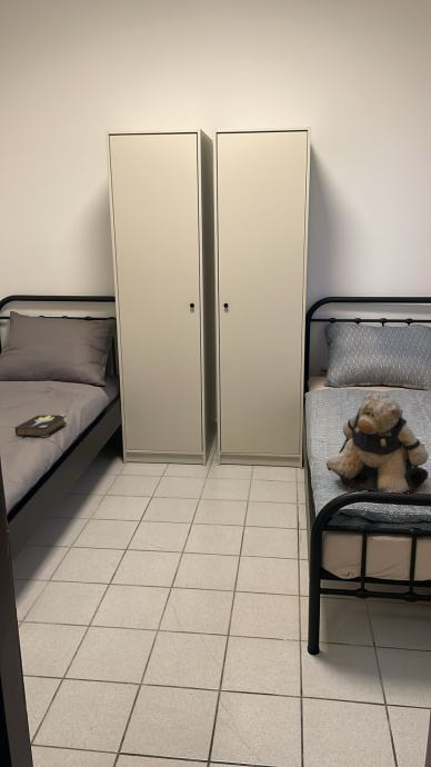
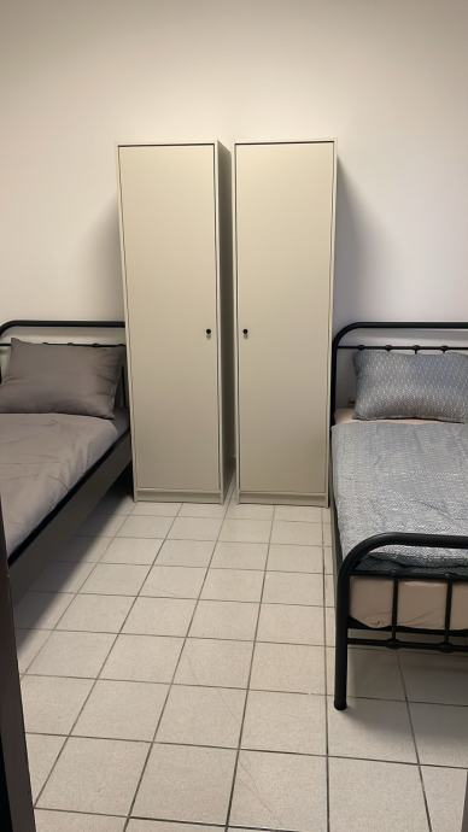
- hardback book (41, 425)
- teddy bear (378, 435)
